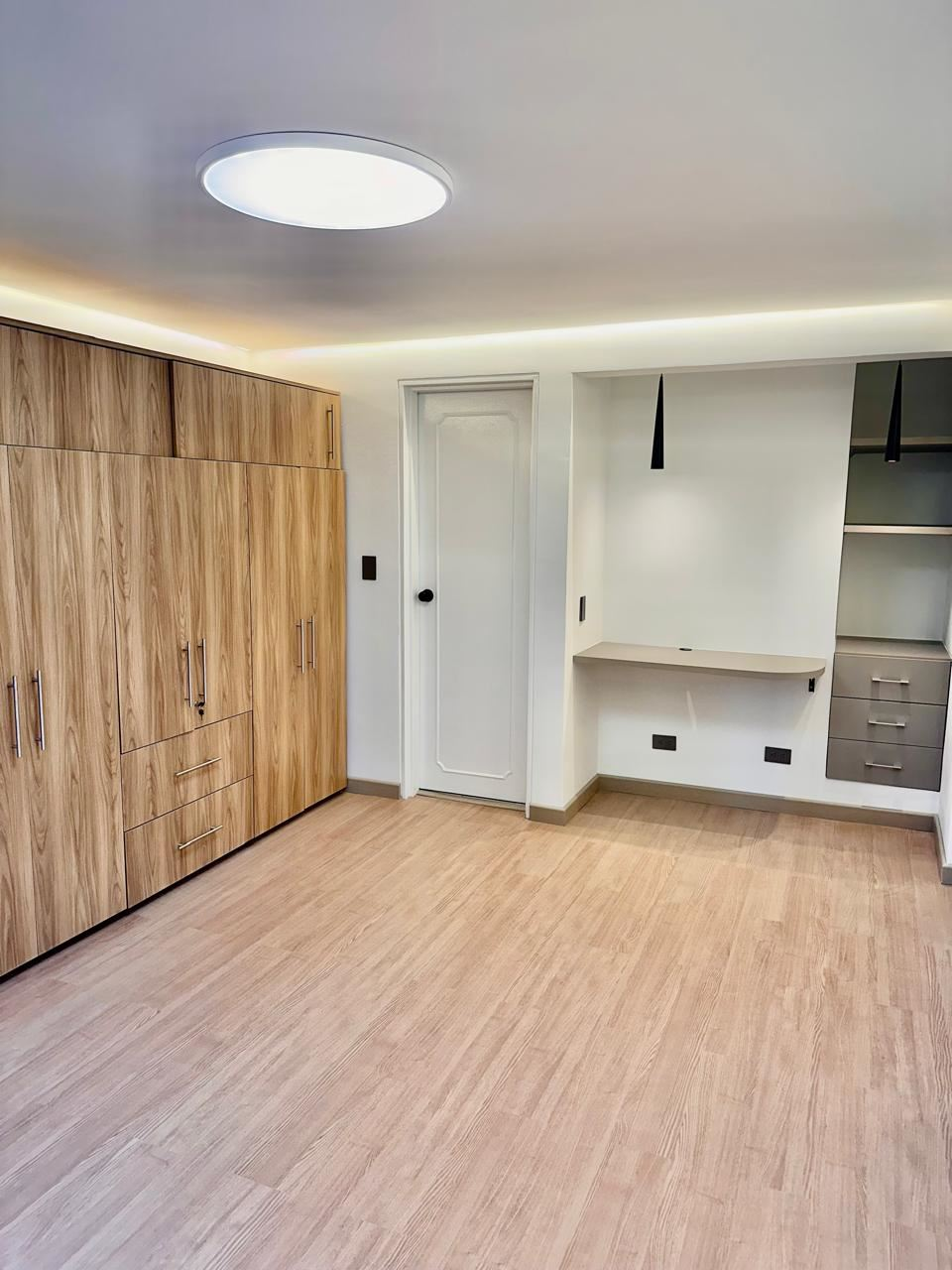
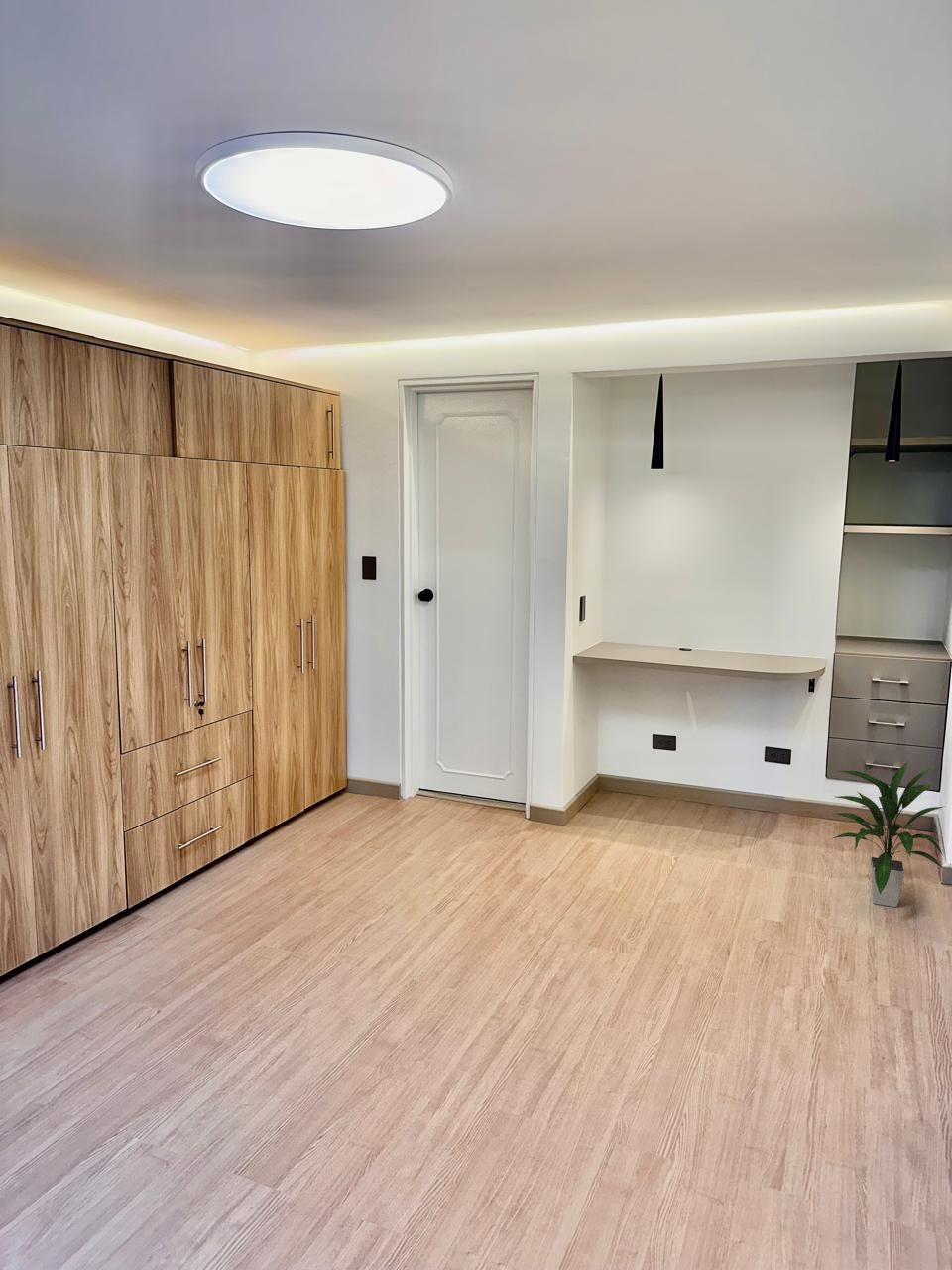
+ indoor plant (887, 832)
